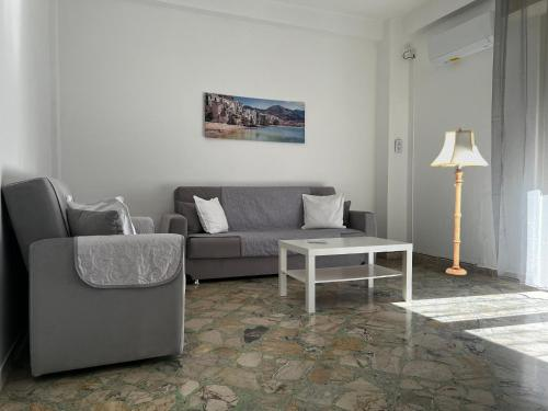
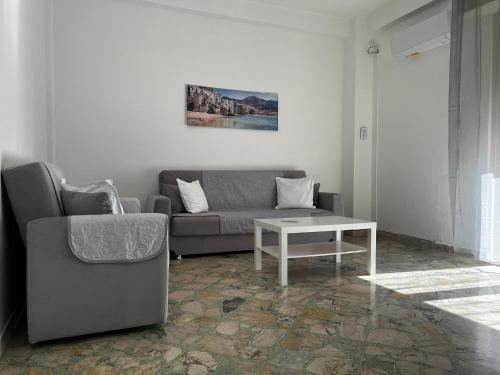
- floor lamp (457, 201)
